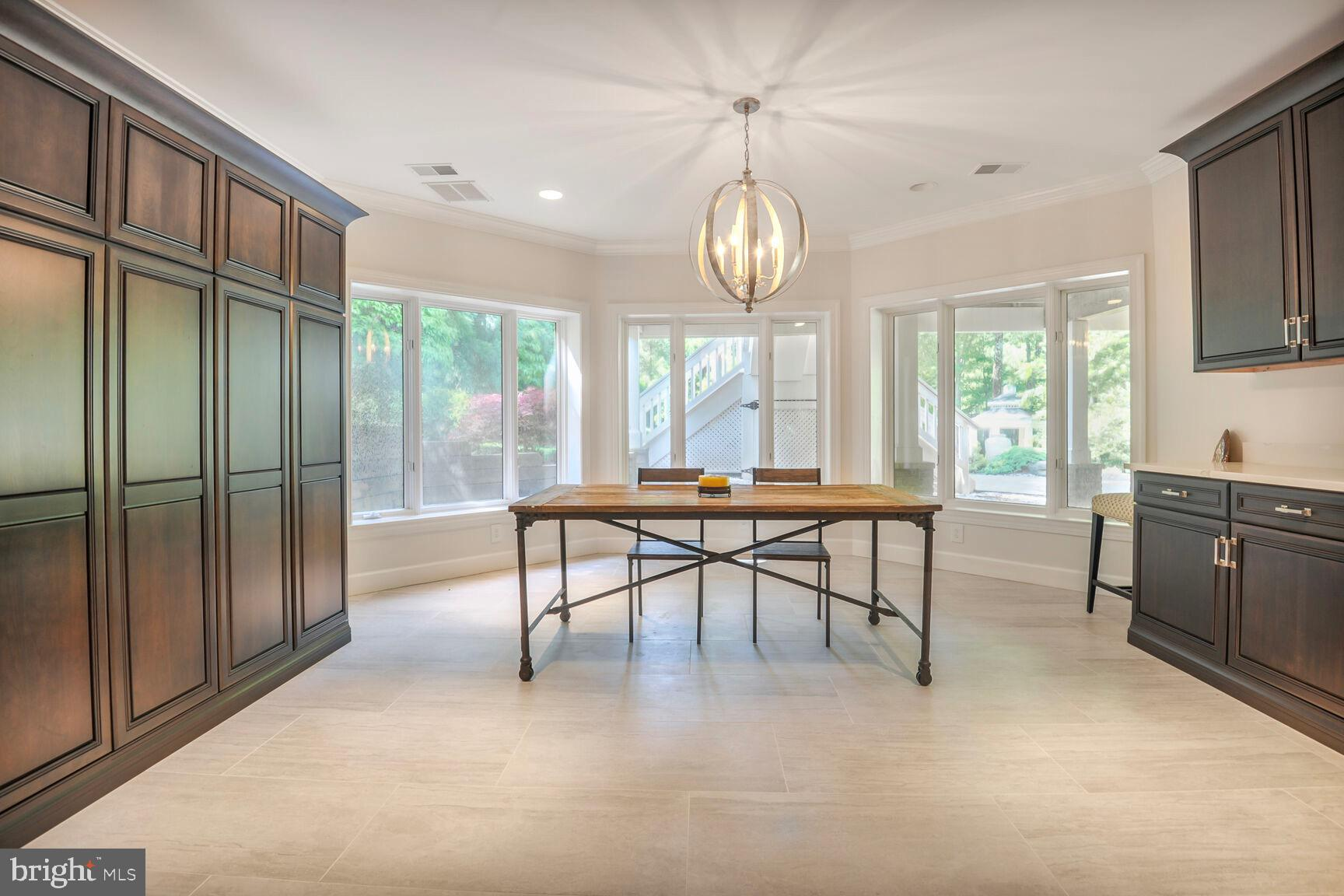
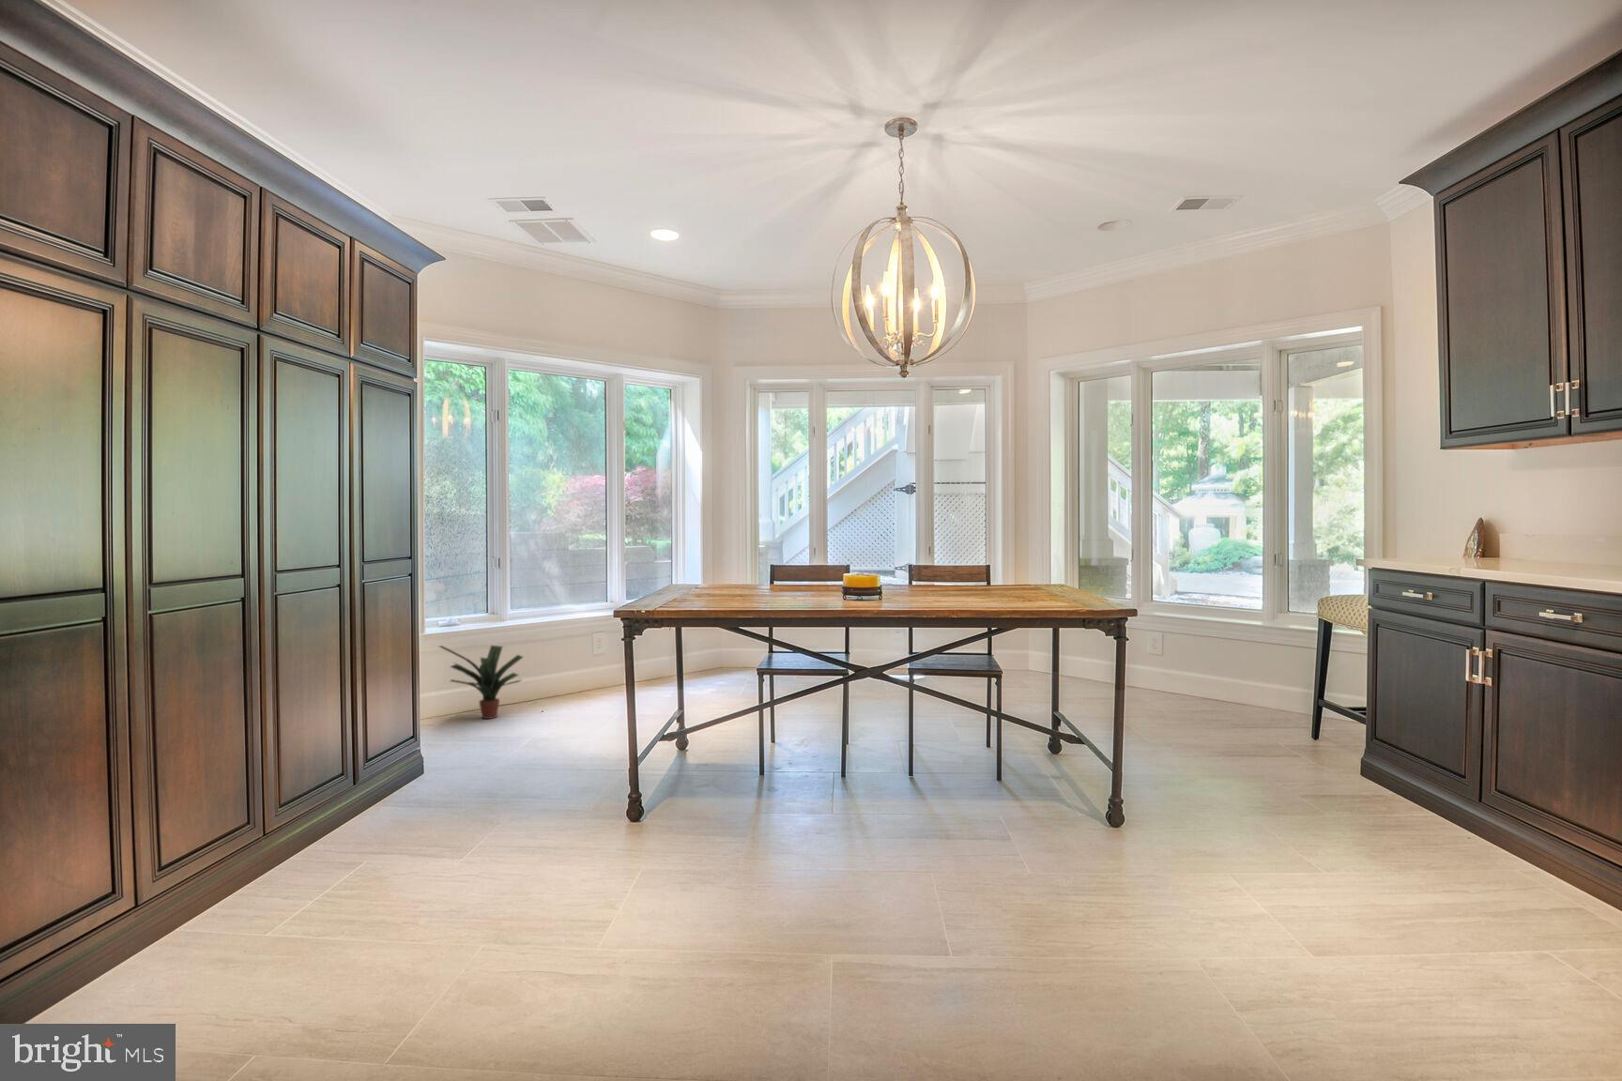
+ potted plant (483, 678)
